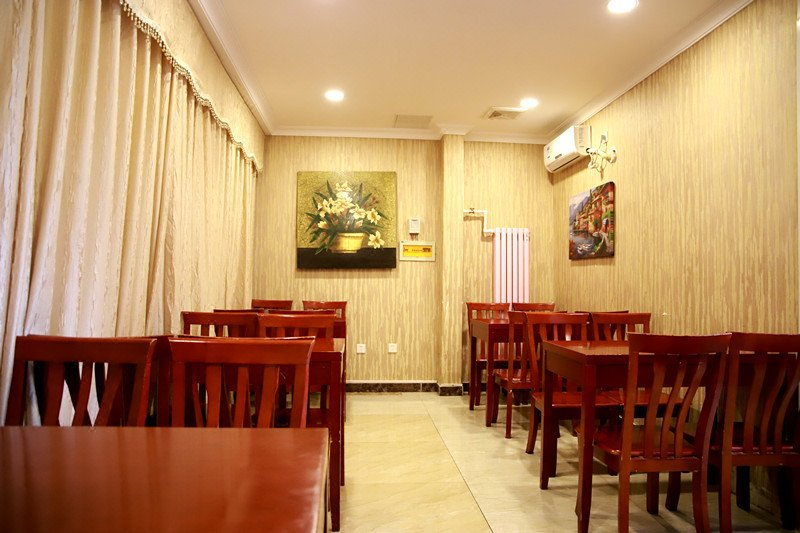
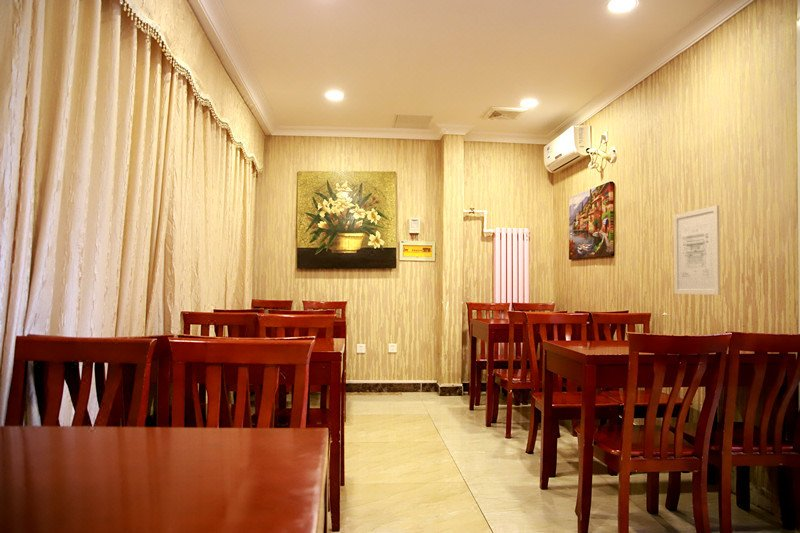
+ wall art (695, 252)
